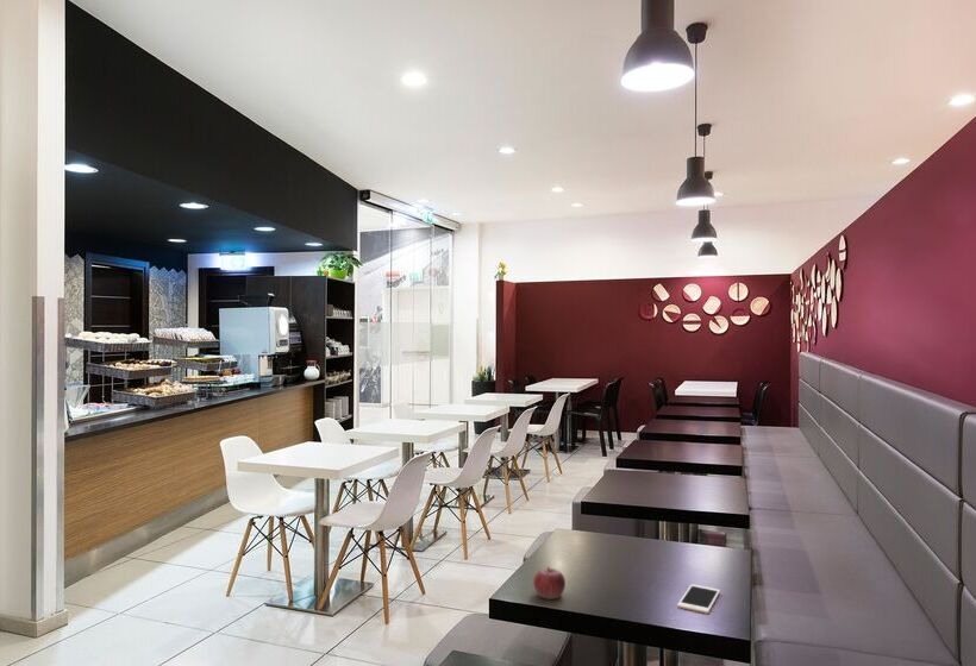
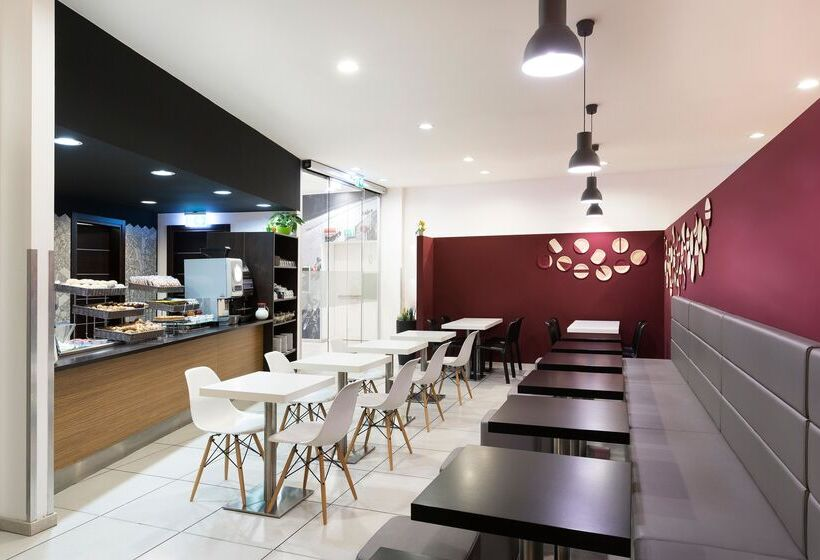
- cell phone (699, 597)
- fruit (549, 579)
